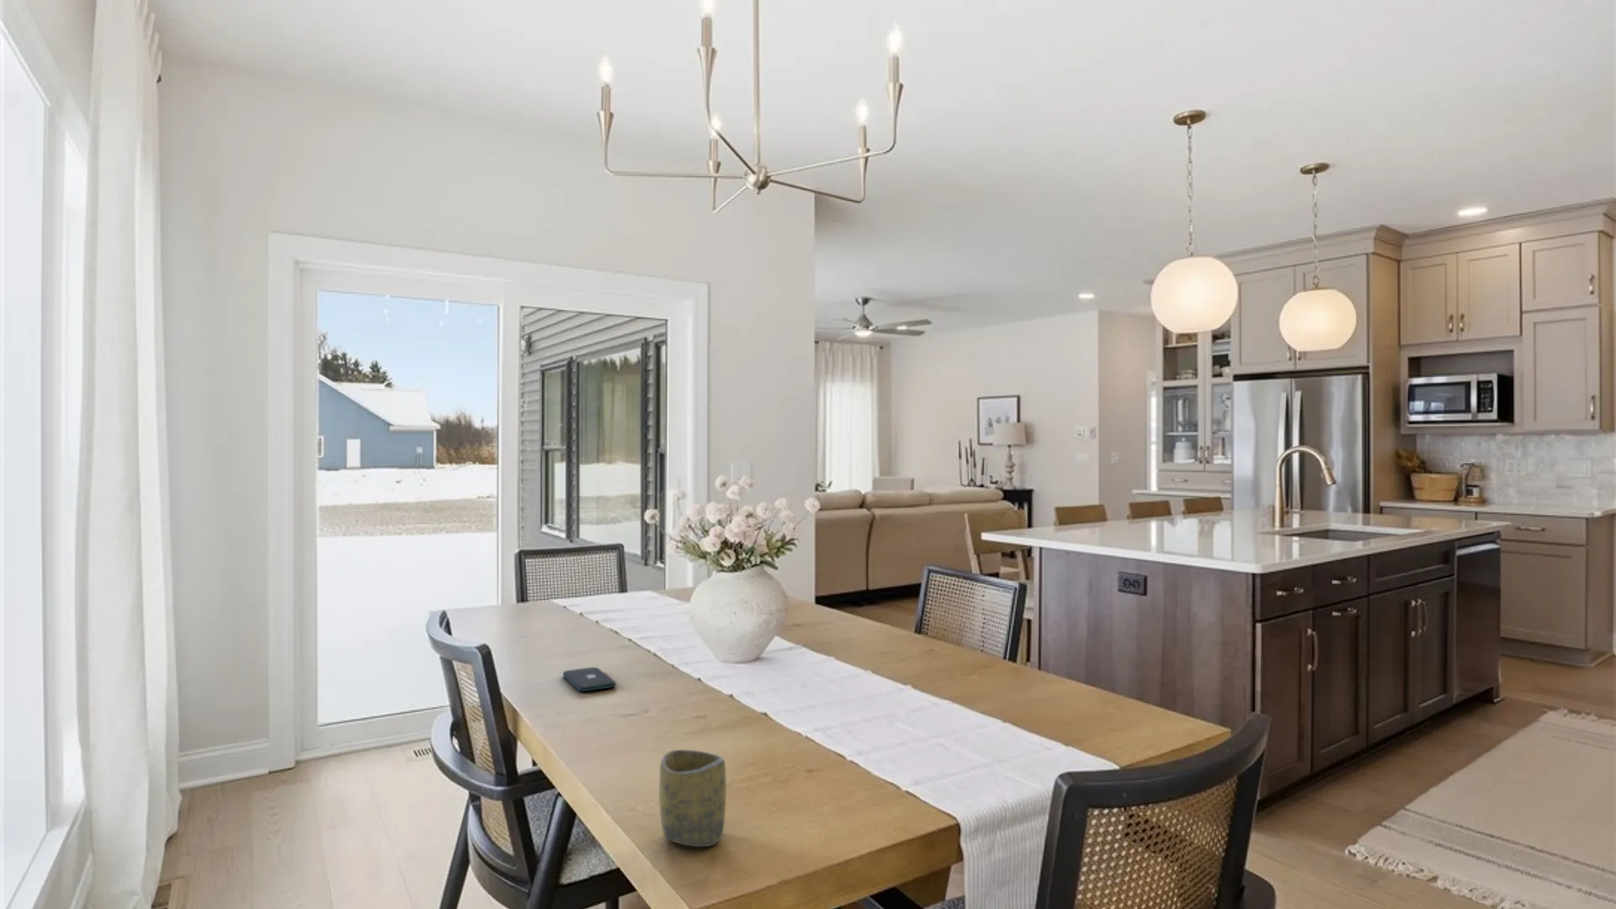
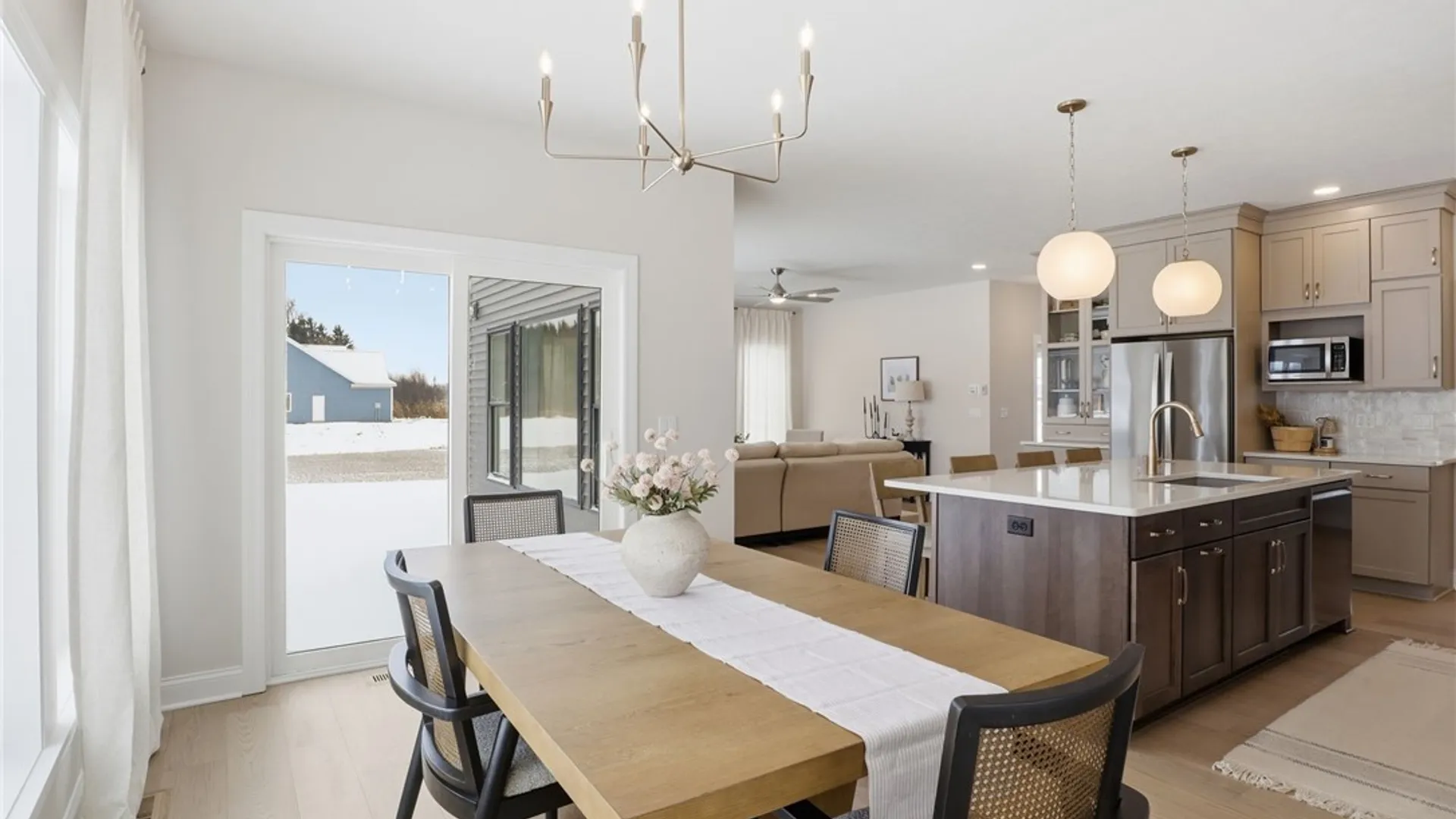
- cup (693, 796)
- smartphone (588, 678)
